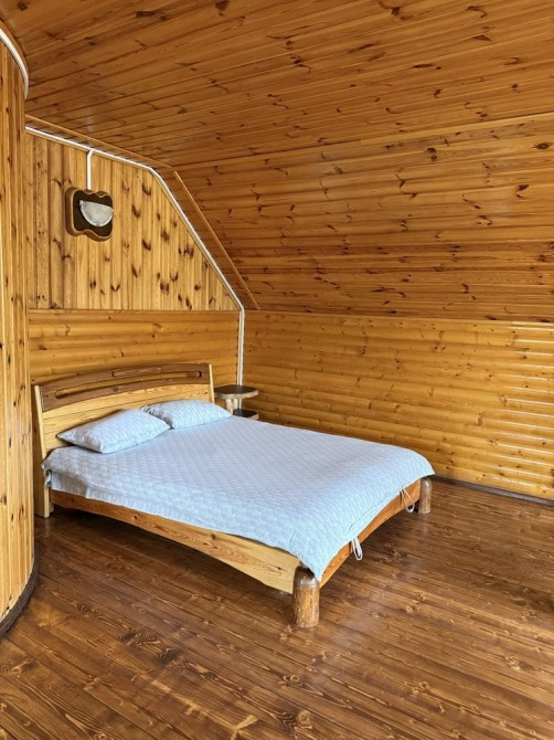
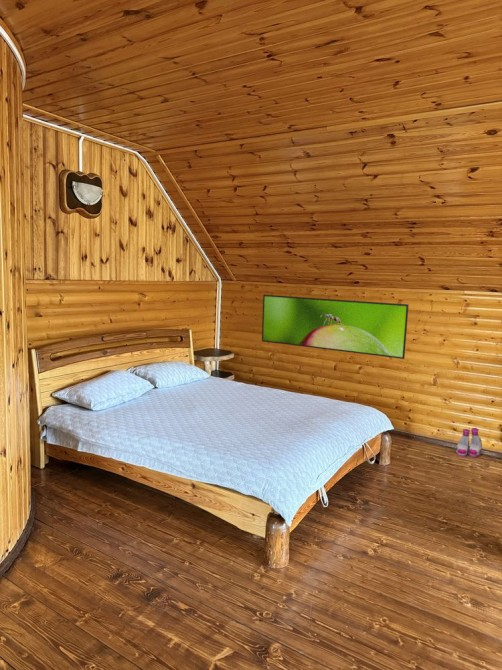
+ boots (468, 440)
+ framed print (328, 324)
